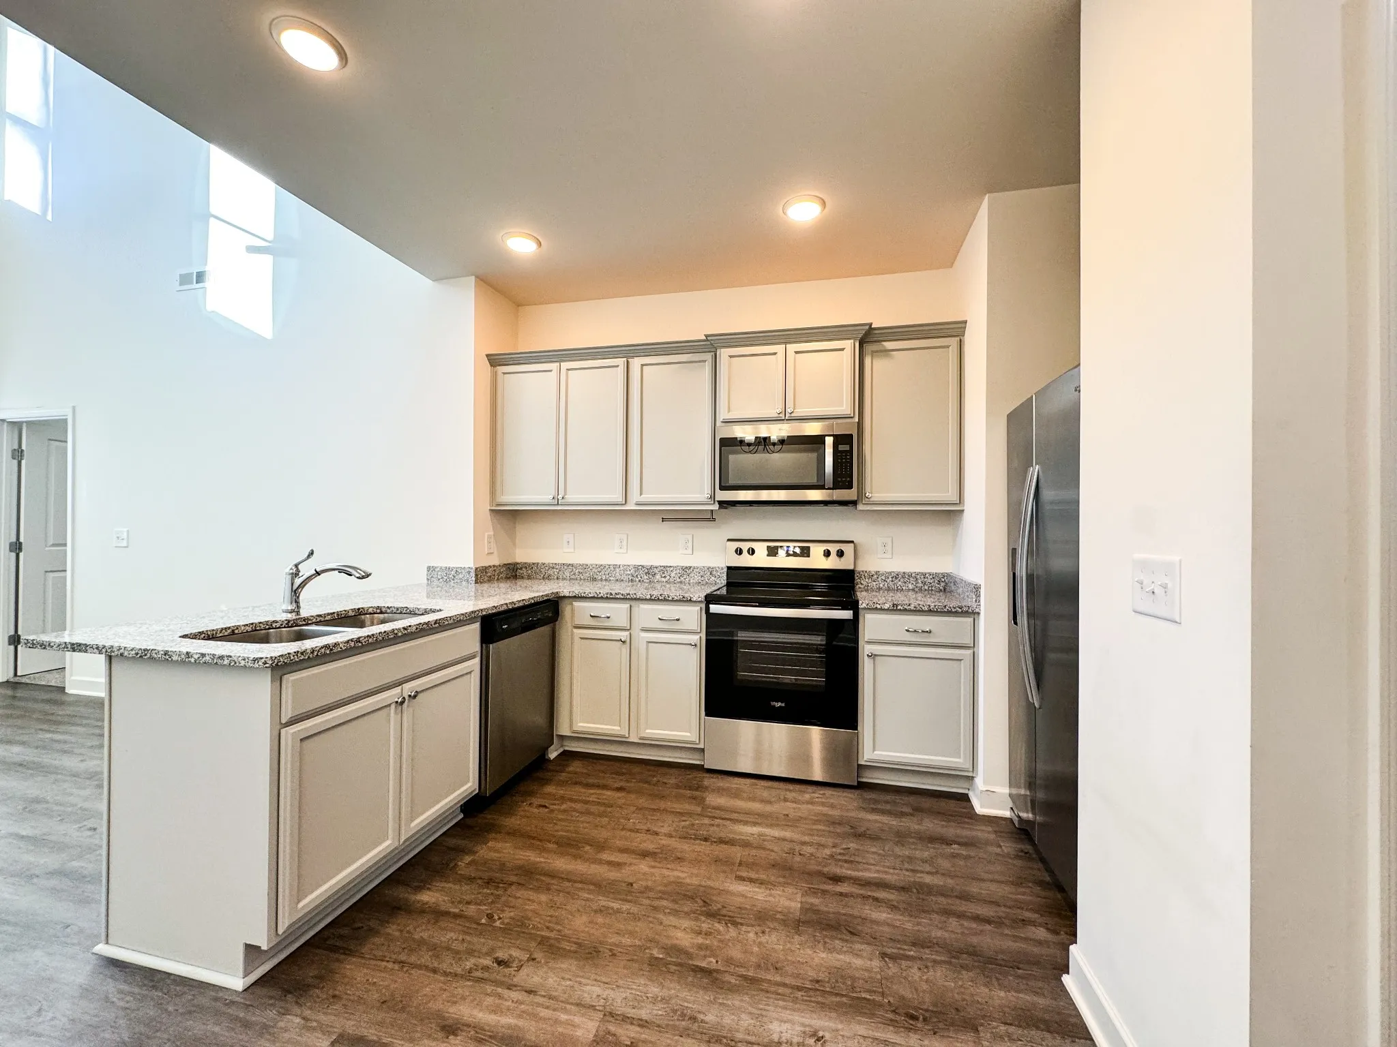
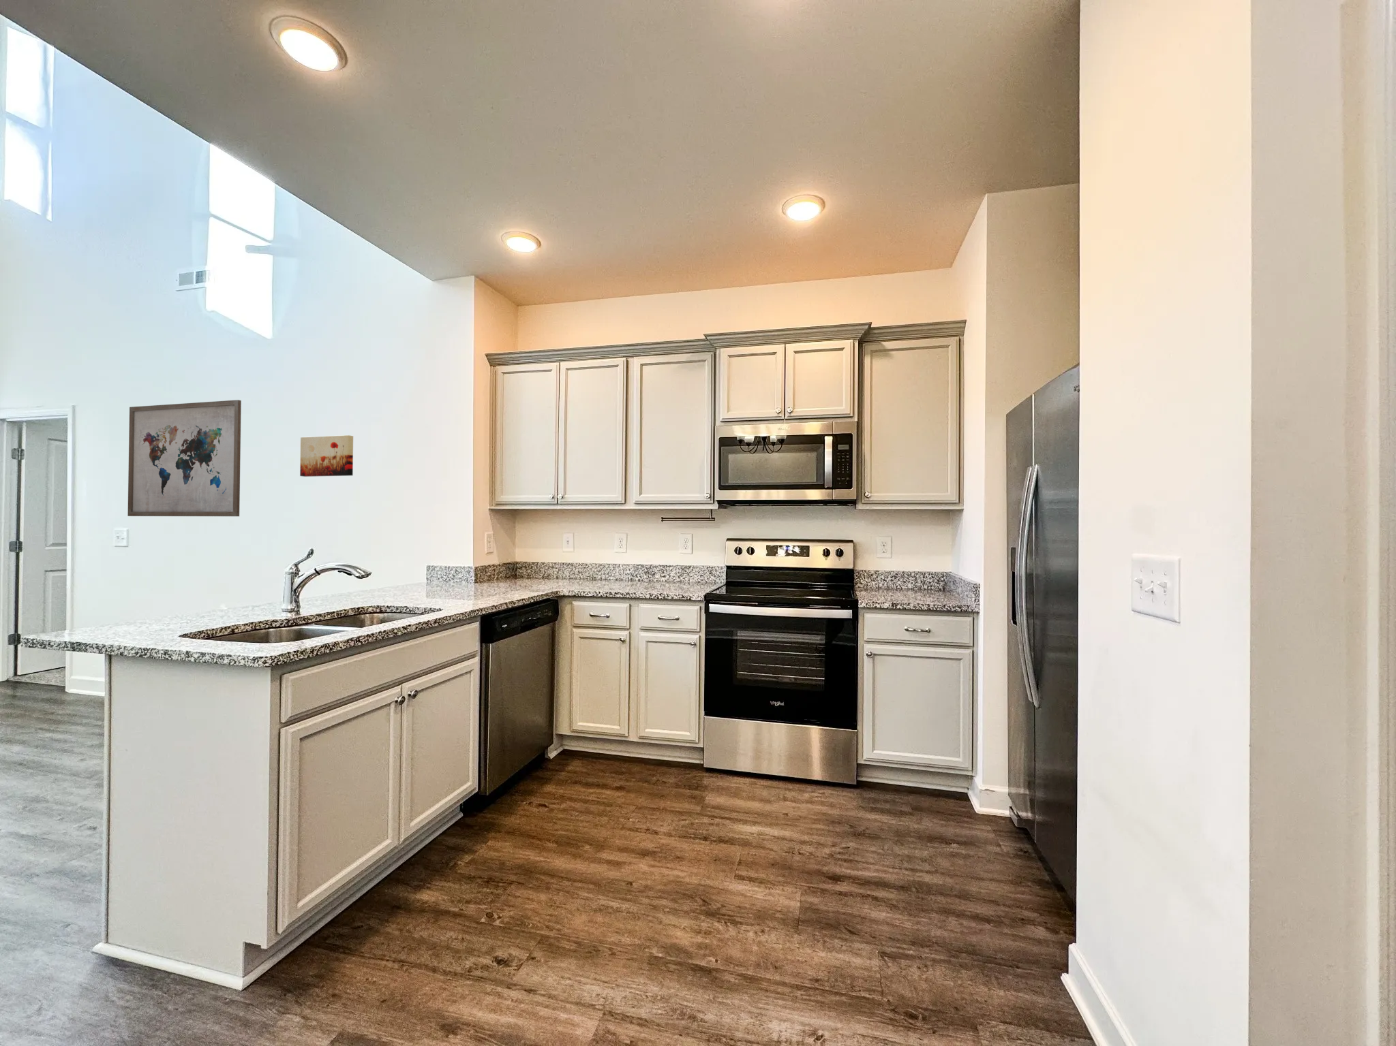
+ wall art (182, 459)
+ wall art (325, 456)
